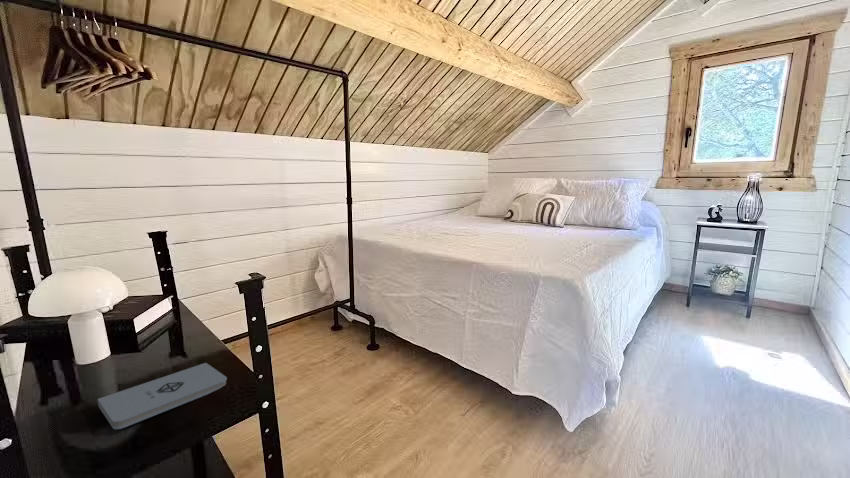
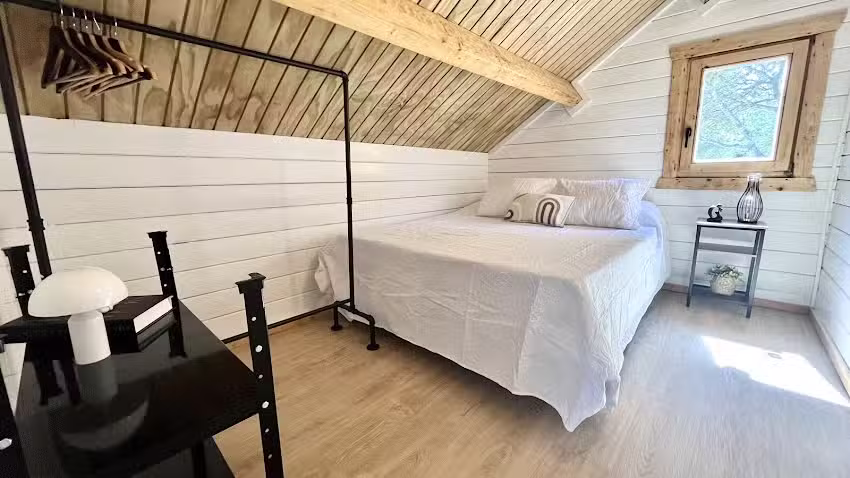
- notepad (167, 391)
